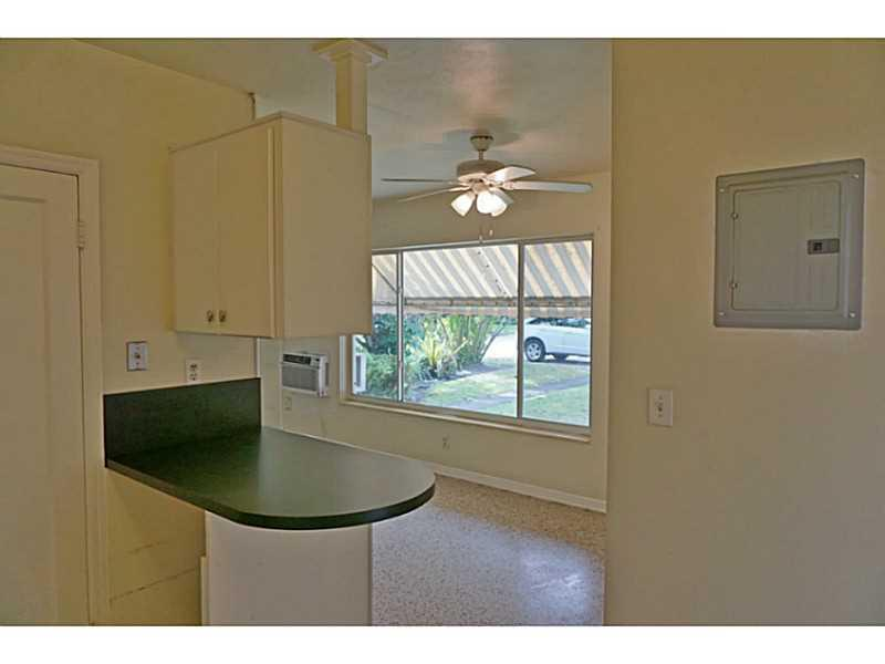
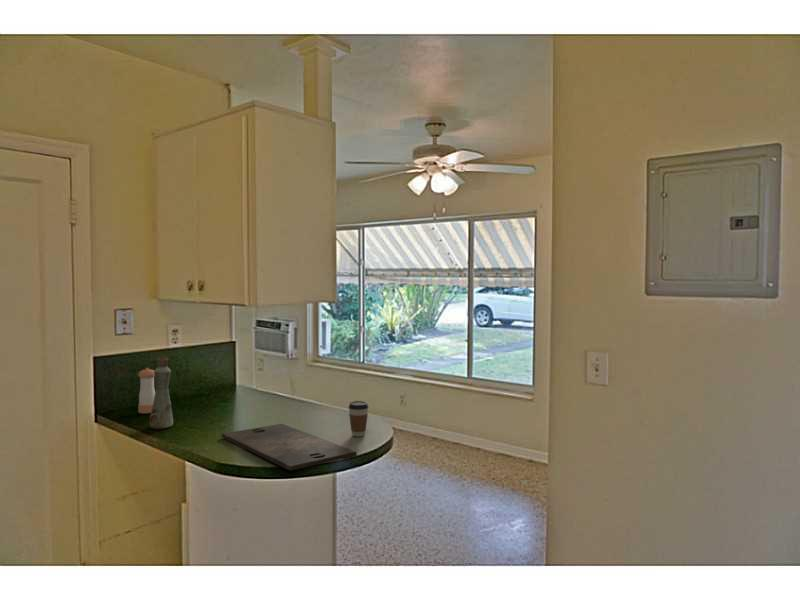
+ coffee cup (358, 418)
+ bottle (161, 391)
+ pepper shaker (147, 389)
+ cutting board (285, 443)
